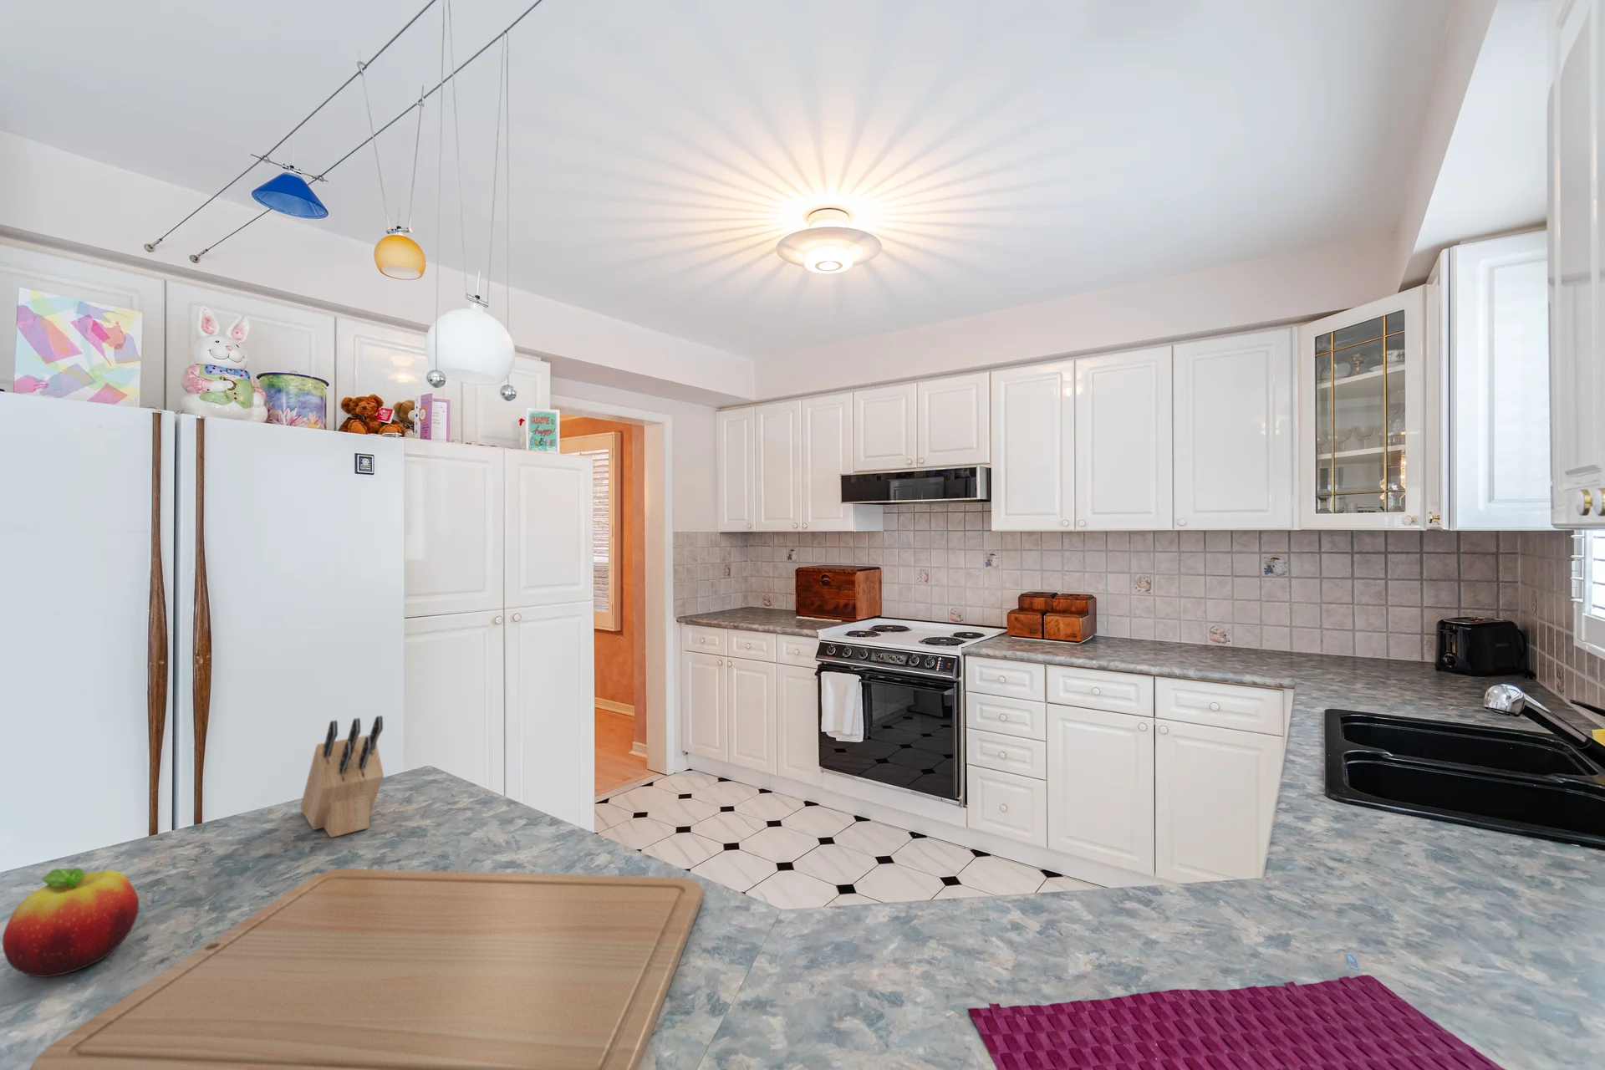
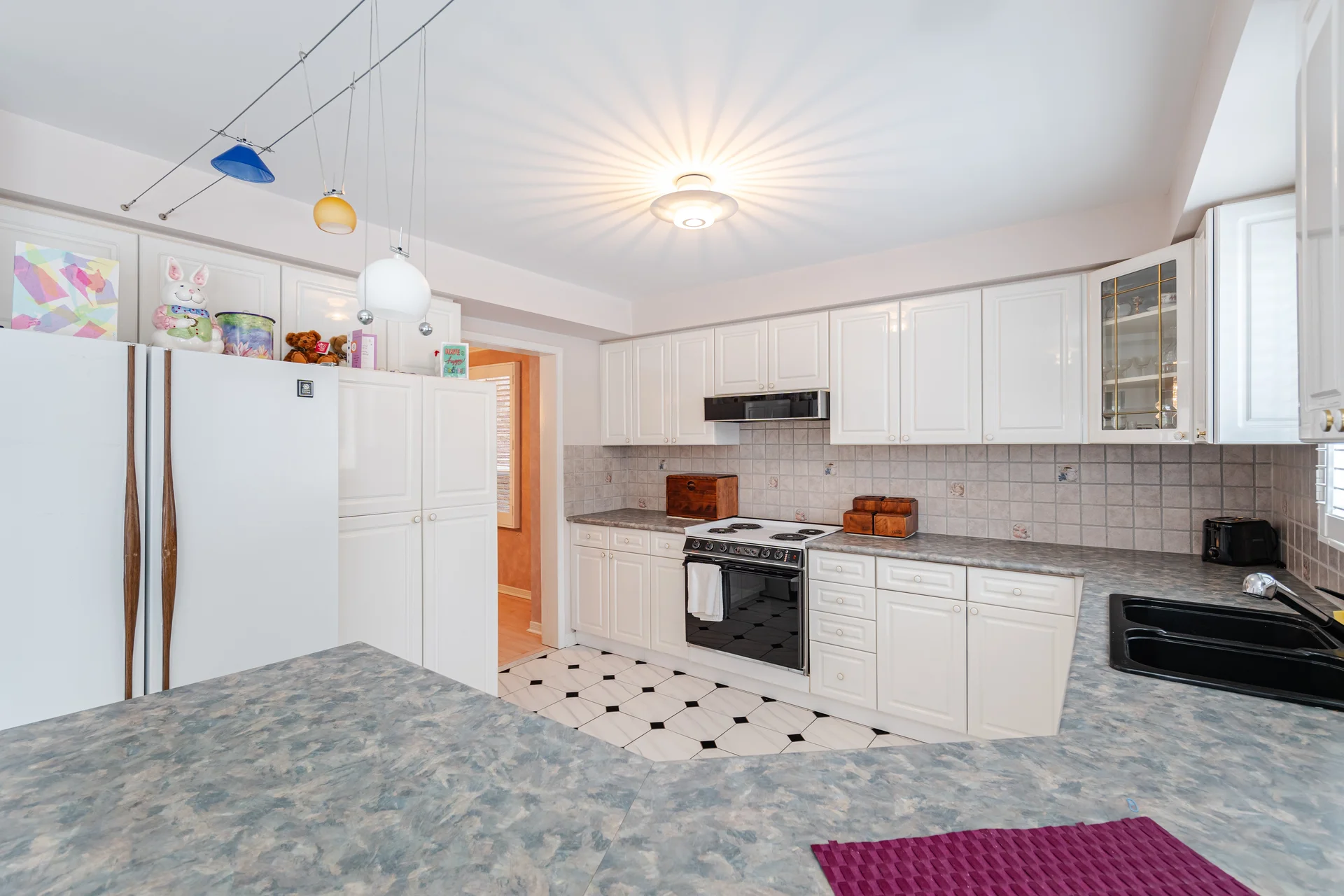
- fruit (74, 917)
- knife block (343, 764)
- chopping board (433, 960)
